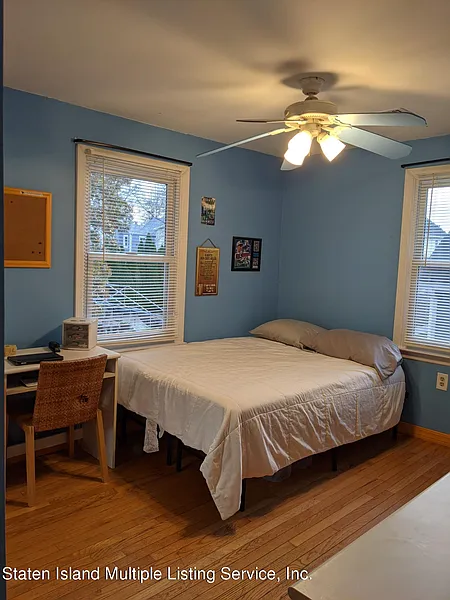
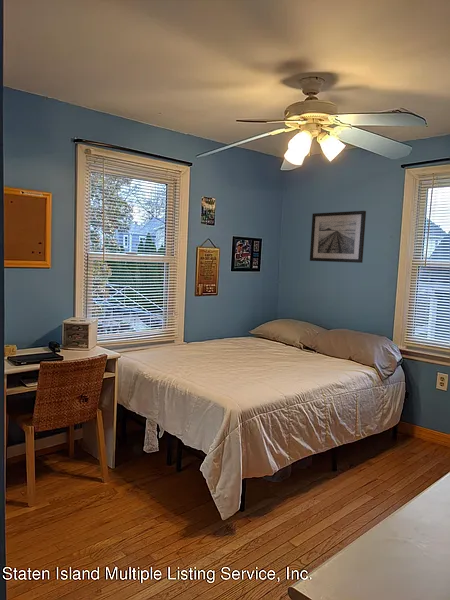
+ wall art (336, 237)
